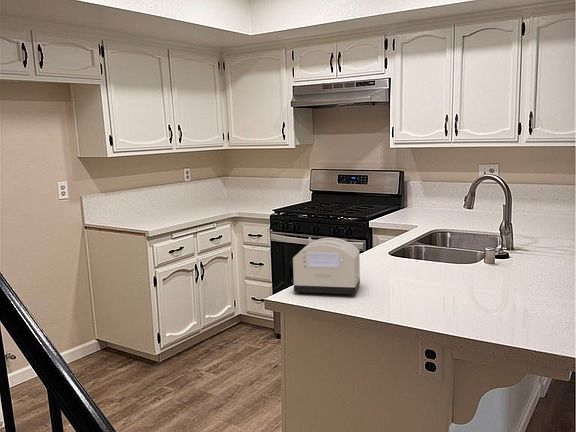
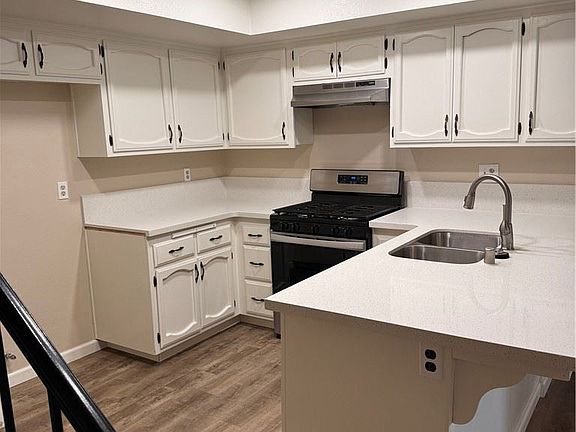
- toaster (328, 262)
